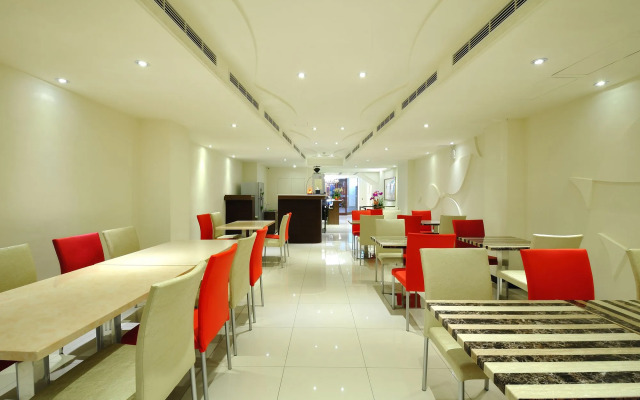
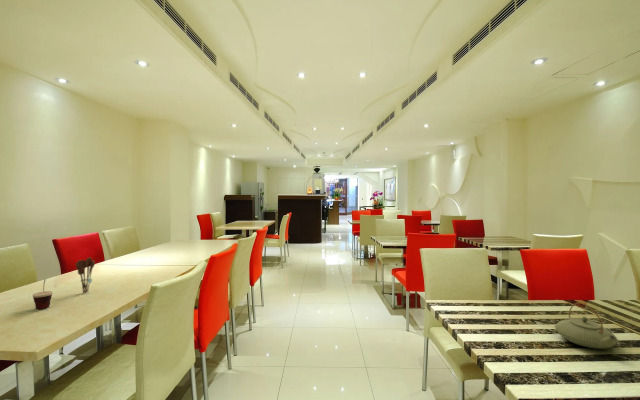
+ cup (43, 293)
+ utensil holder (84, 274)
+ teapot (587, 324)
